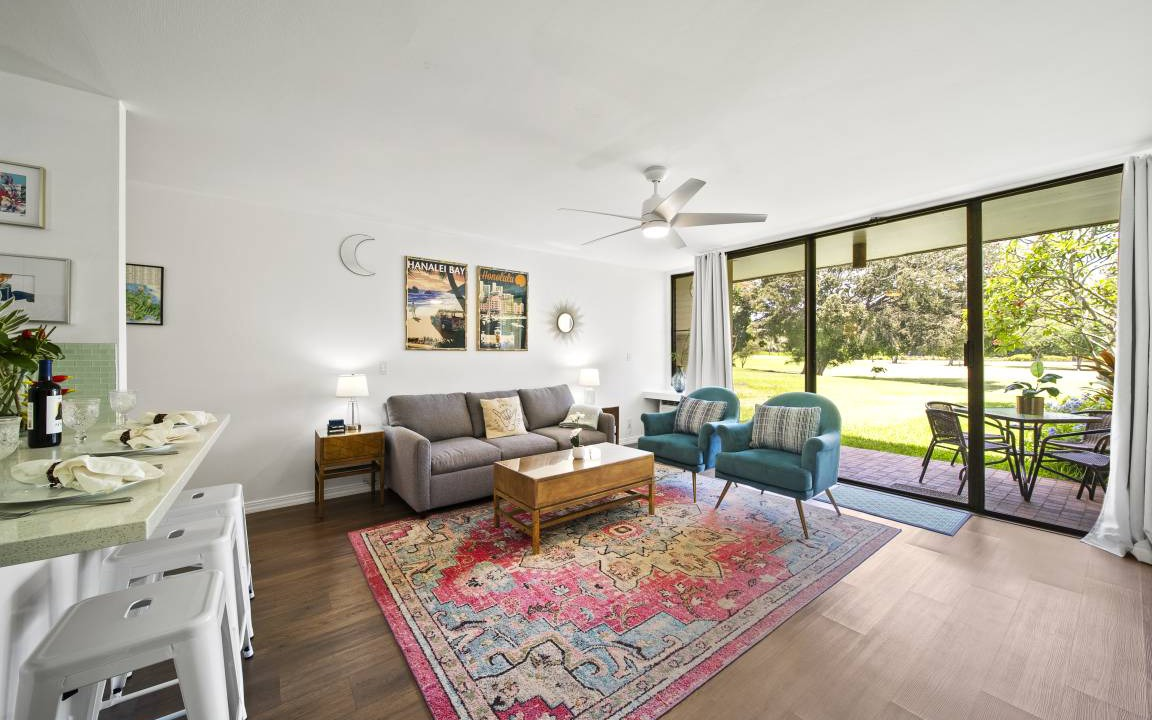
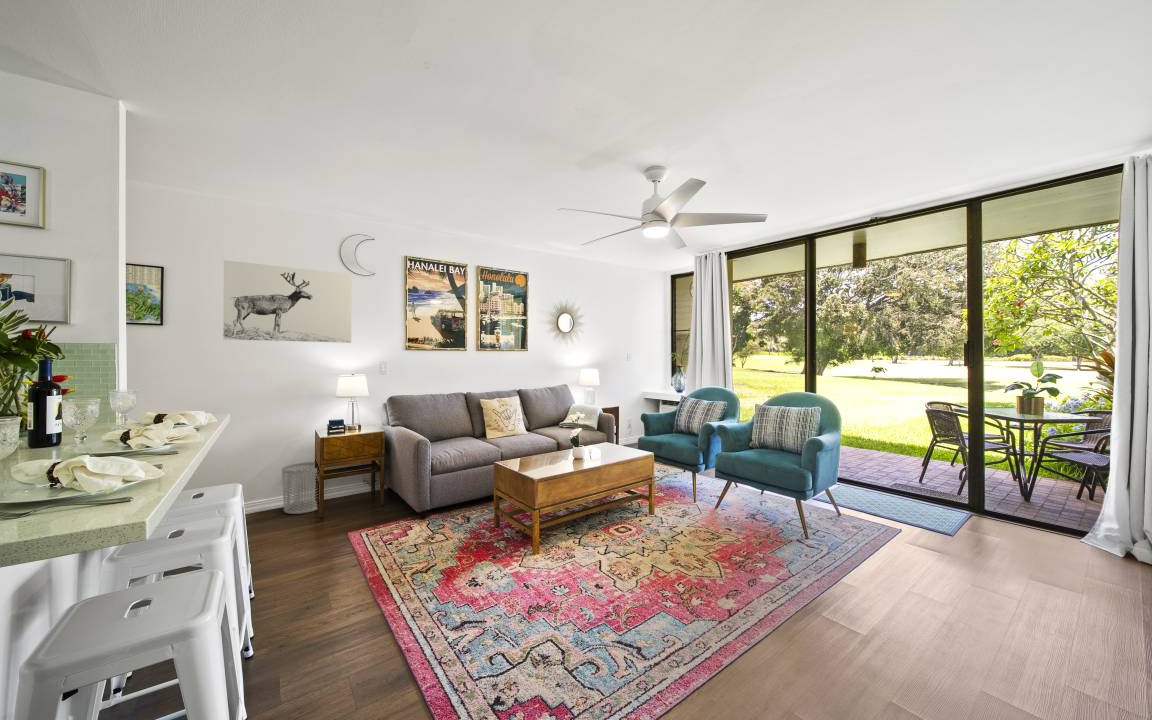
+ waste bin (304, 487)
+ wall art (292, 304)
